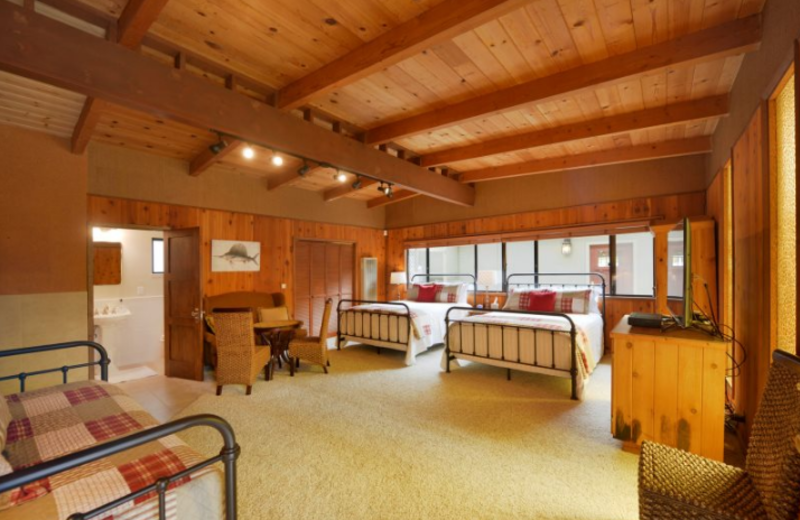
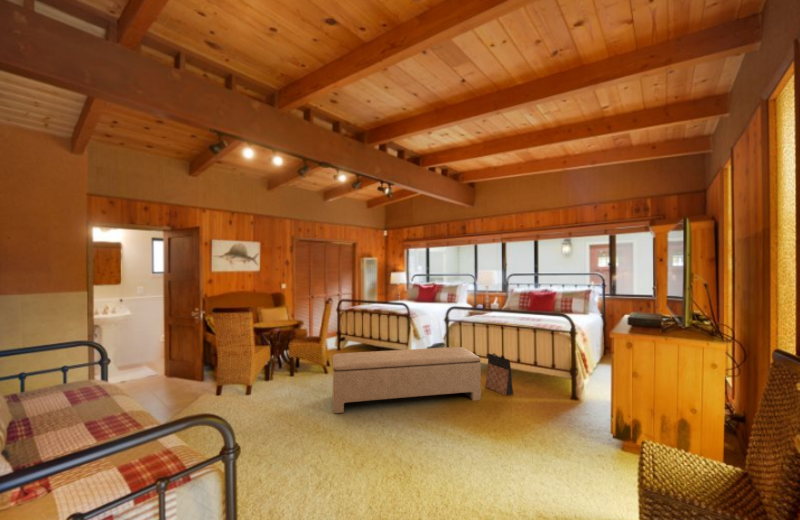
+ bag (498, 371)
+ bench (405, 376)
